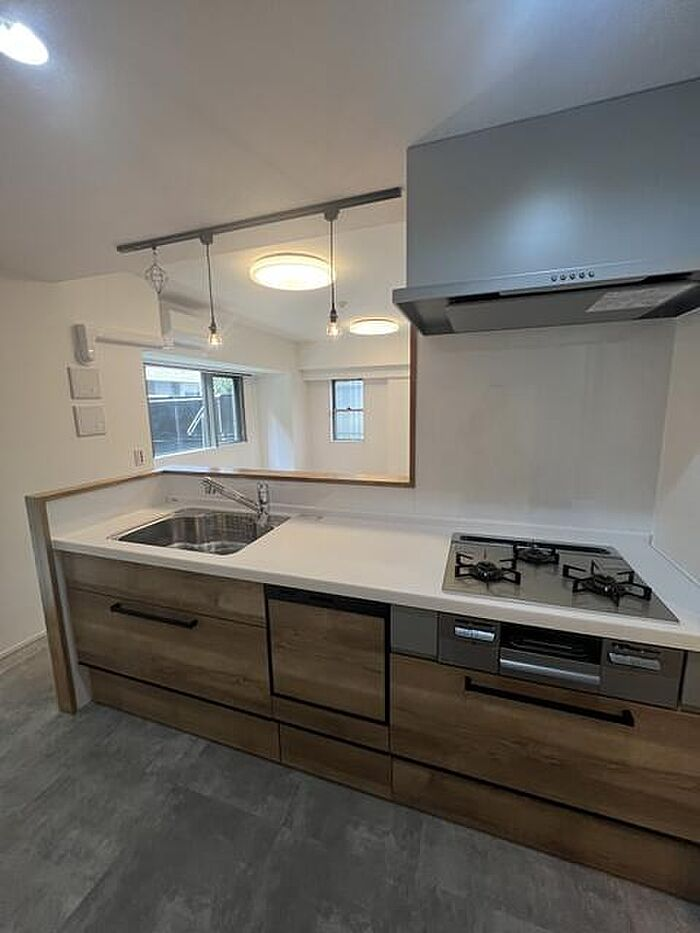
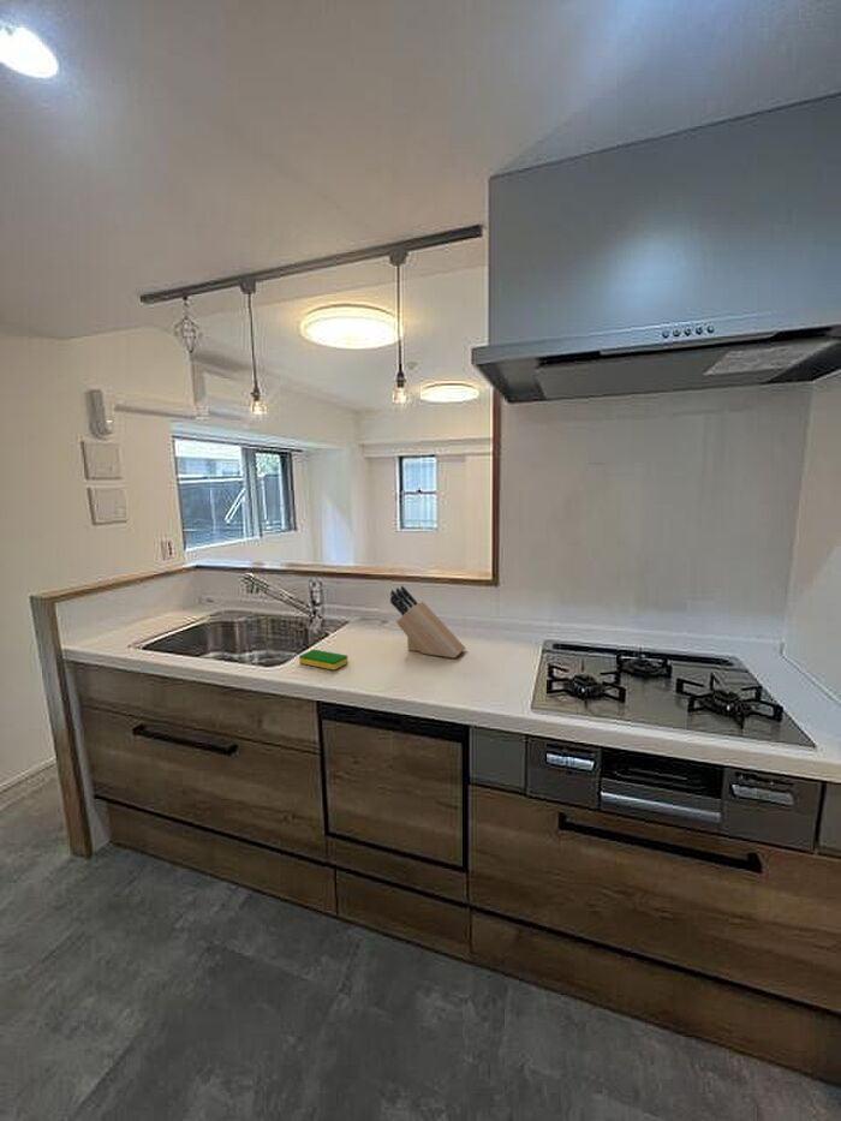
+ knife block (425, 619)
+ dish sponge (323, 658)
